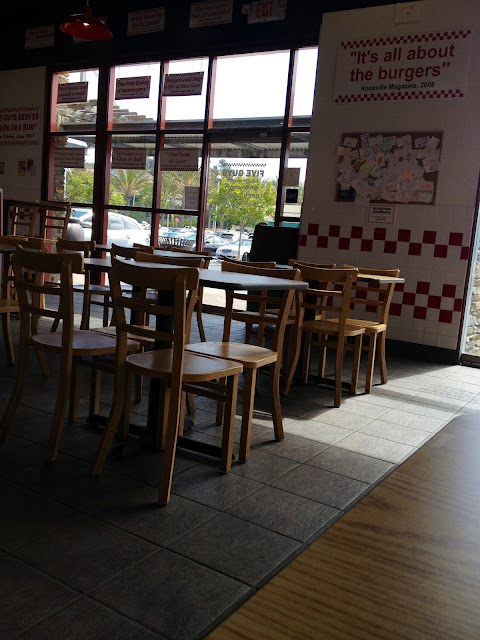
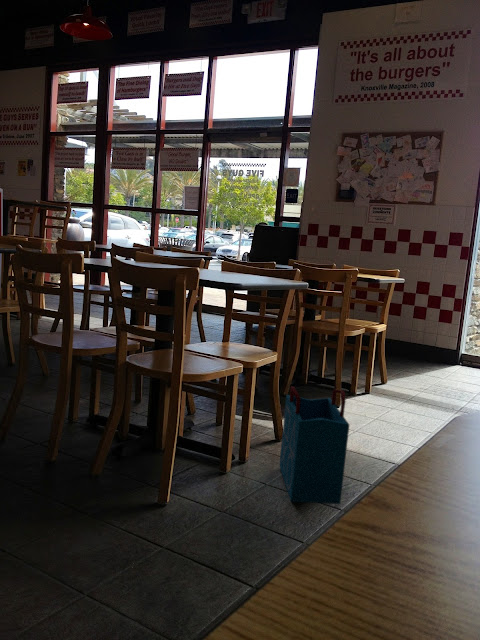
+ shopping bag (312, 437)
